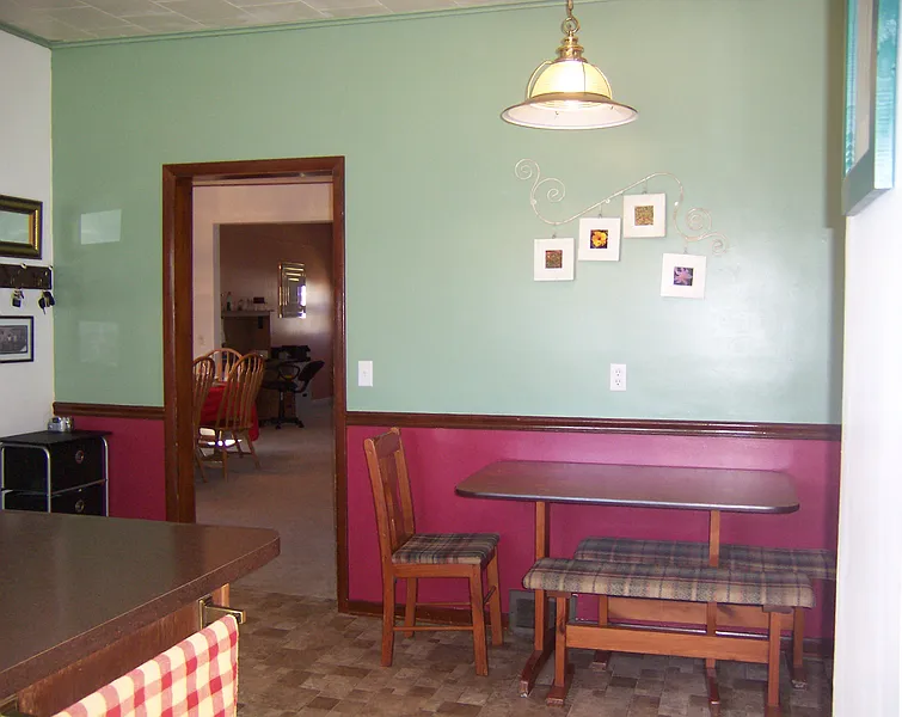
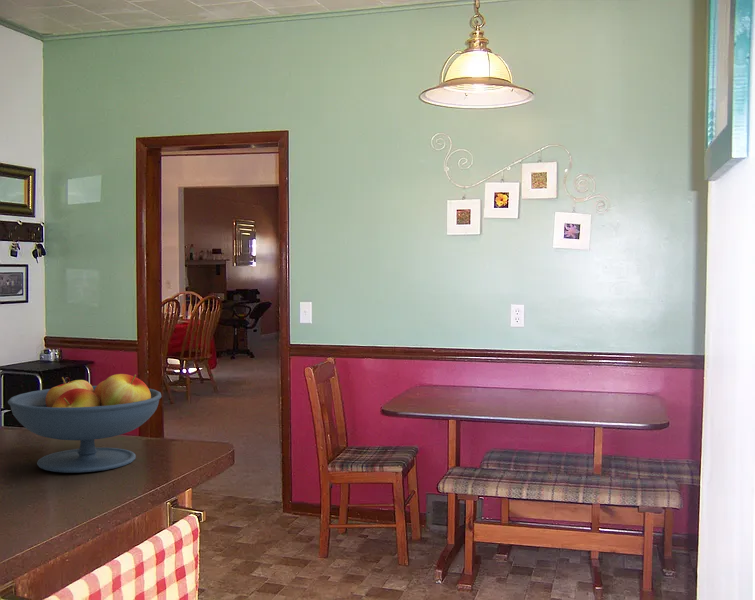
+ fruit bowl (87, 417)
